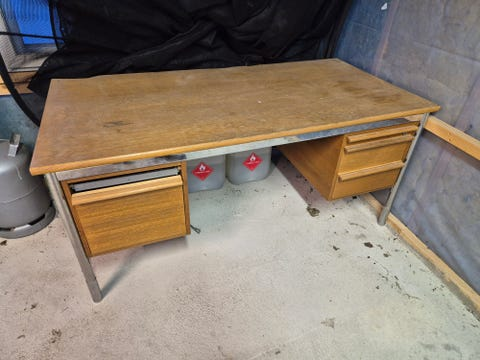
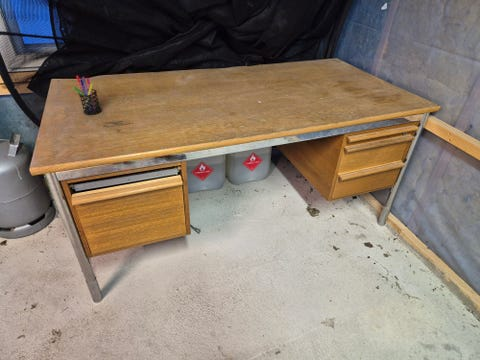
+ pen holder (85, 95)
